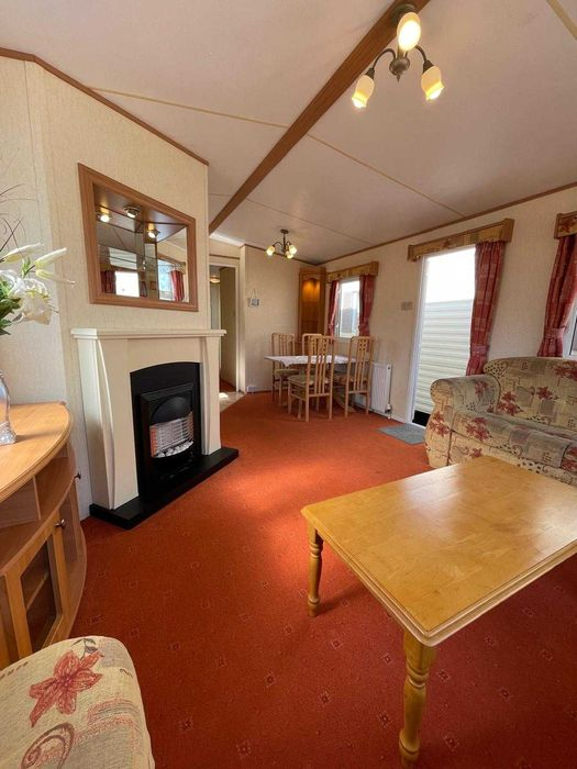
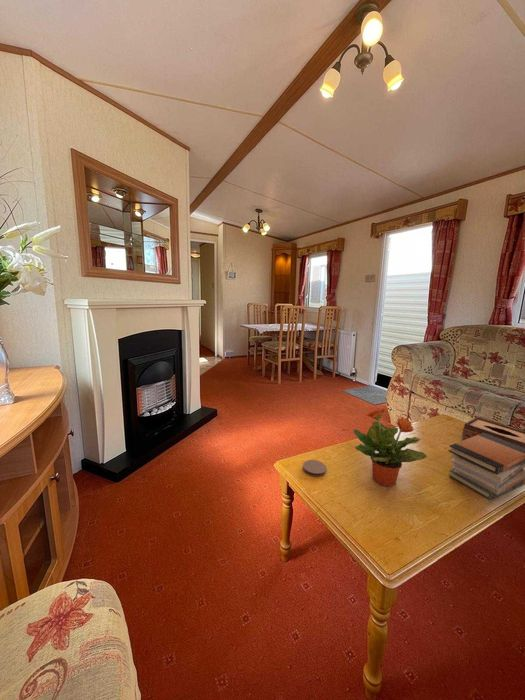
+ book stack (488, 464)
+ coaster (314, 467)
+ potted plant (387, 447)
+ tissue box (498, 437)
